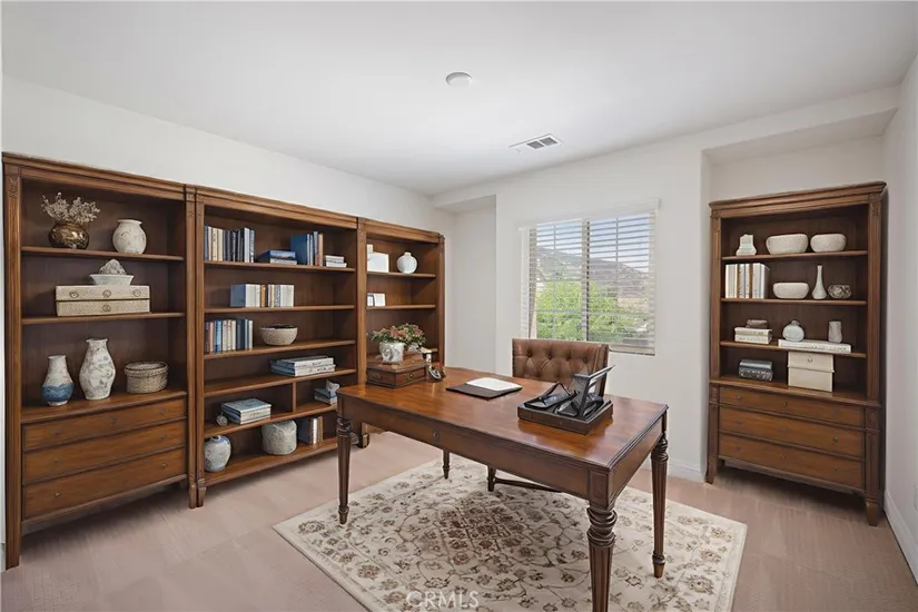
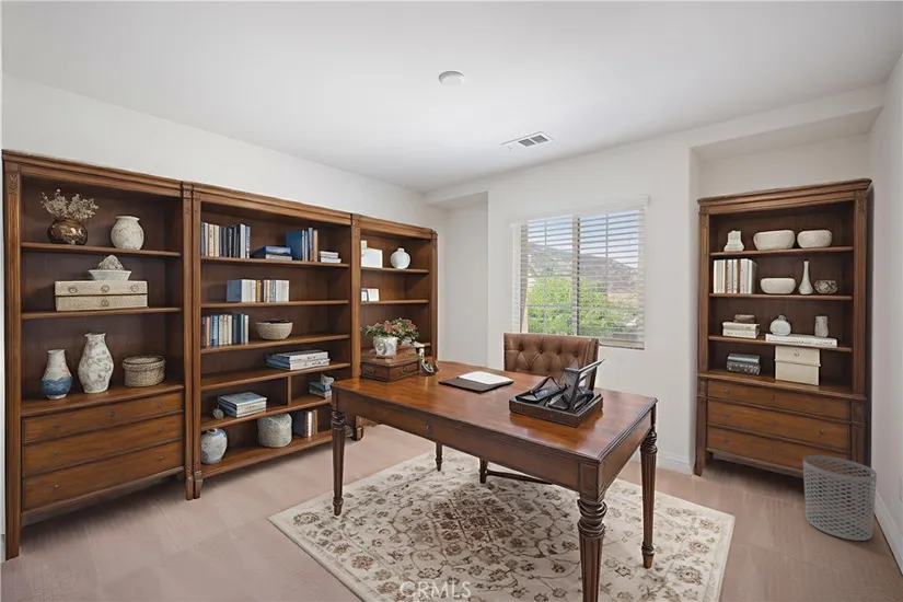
+ waste bin (837, 496)
